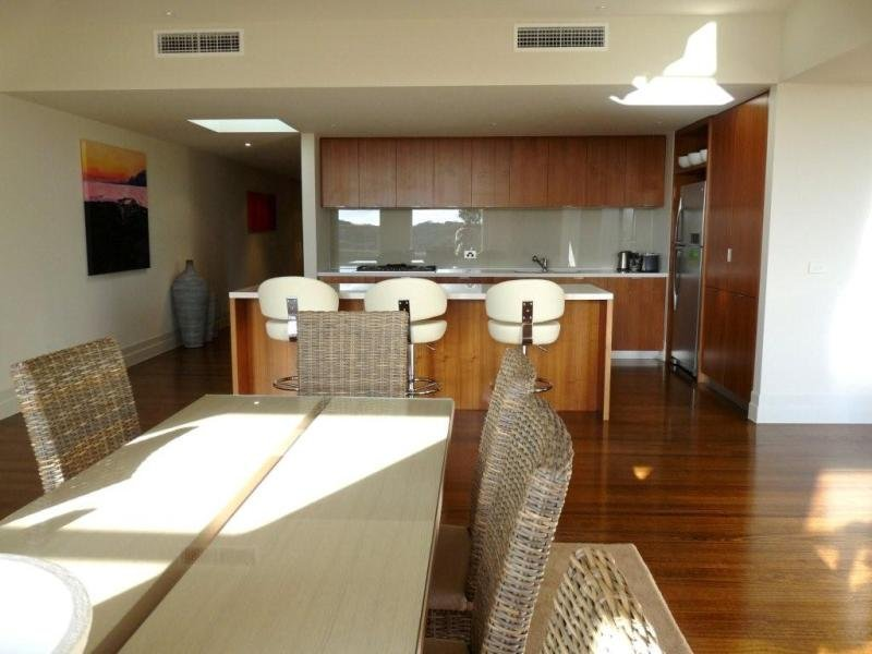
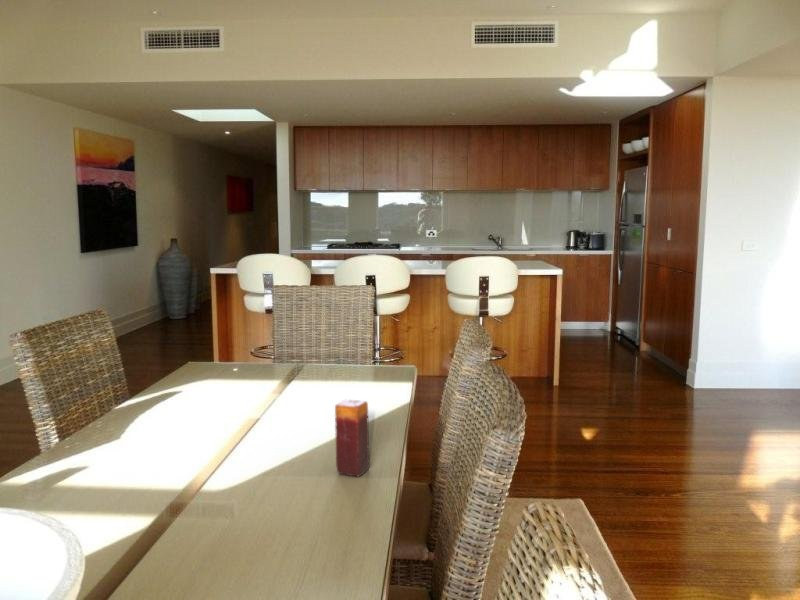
+ candle (352, 436)
